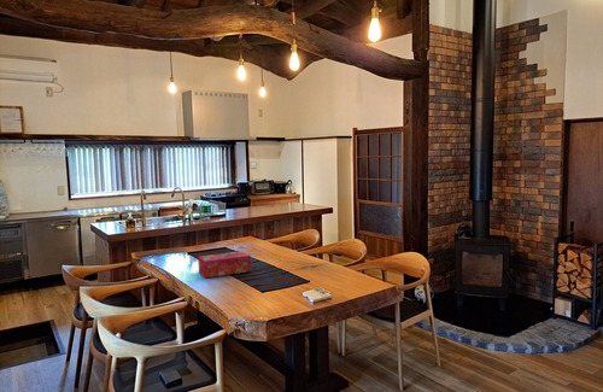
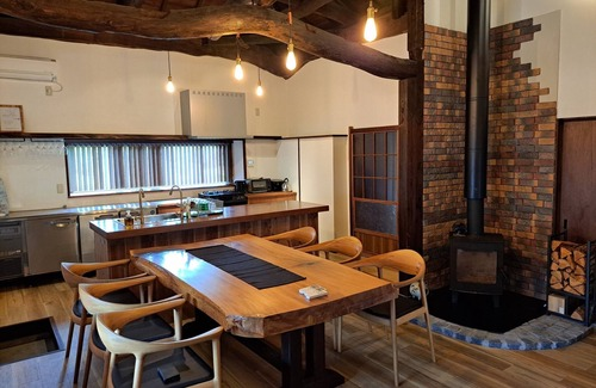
- tissue box (224, 263)
